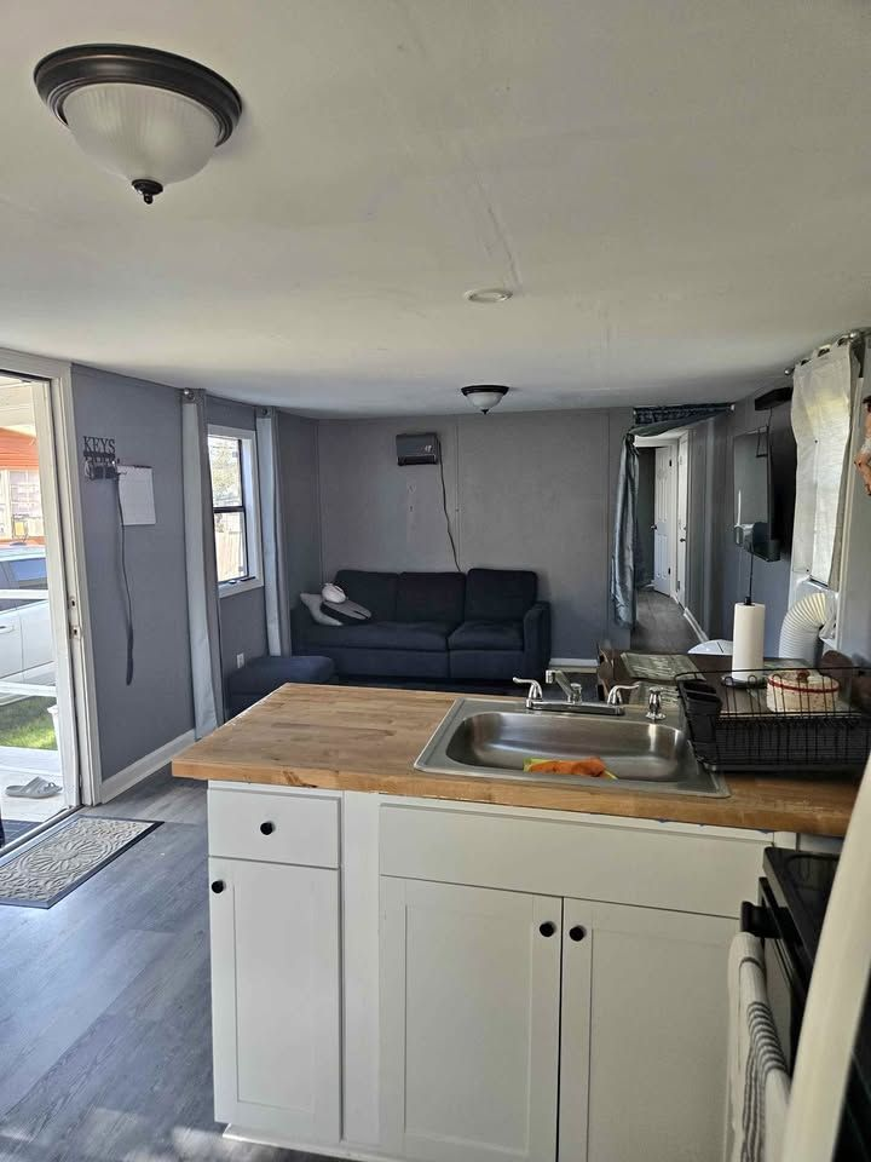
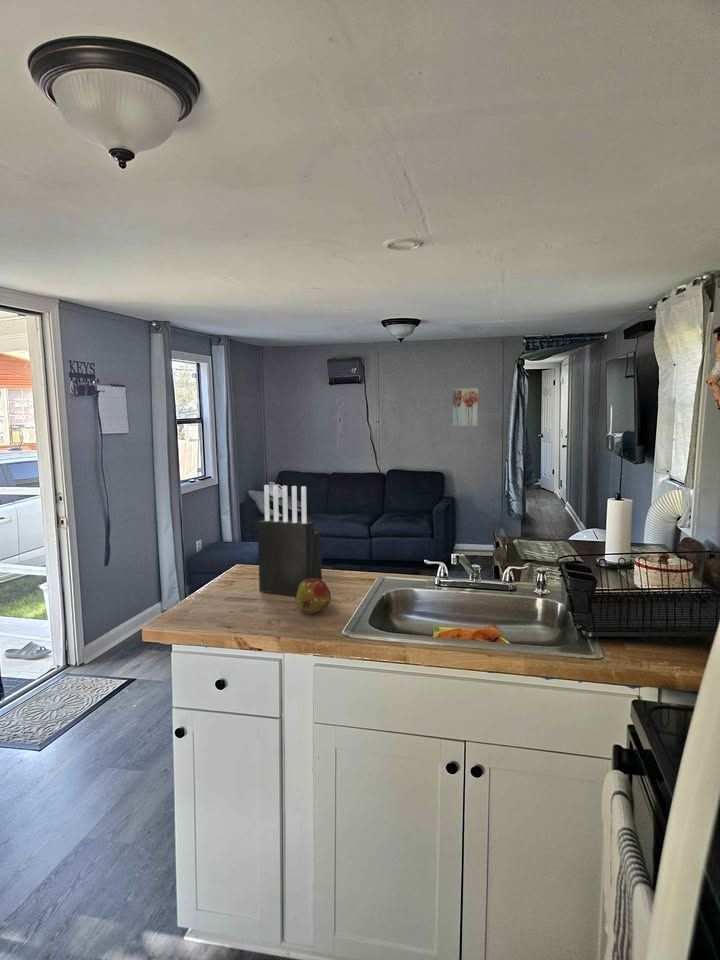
+ wall art (465, 407)
+ fruit (312, 597)
+ knife block (291, 537)
